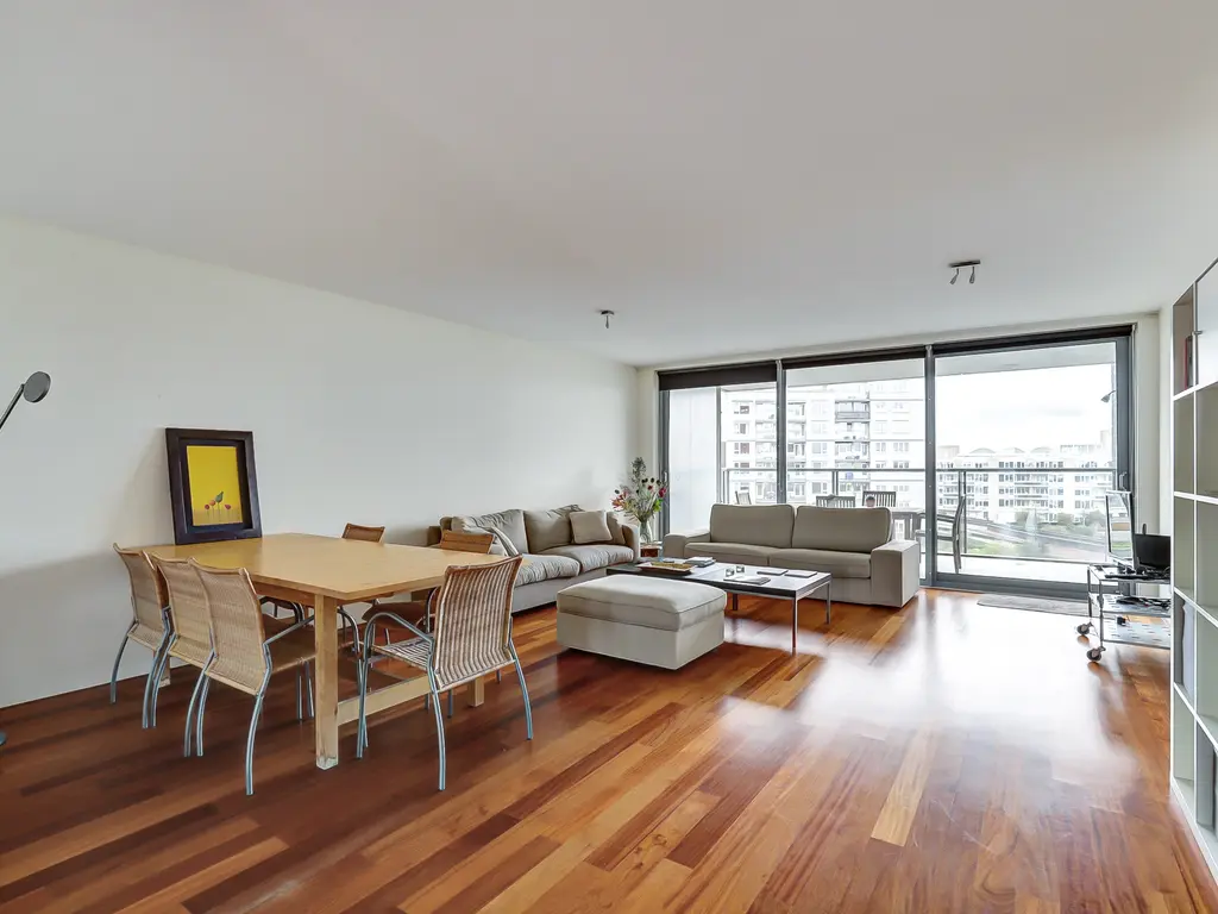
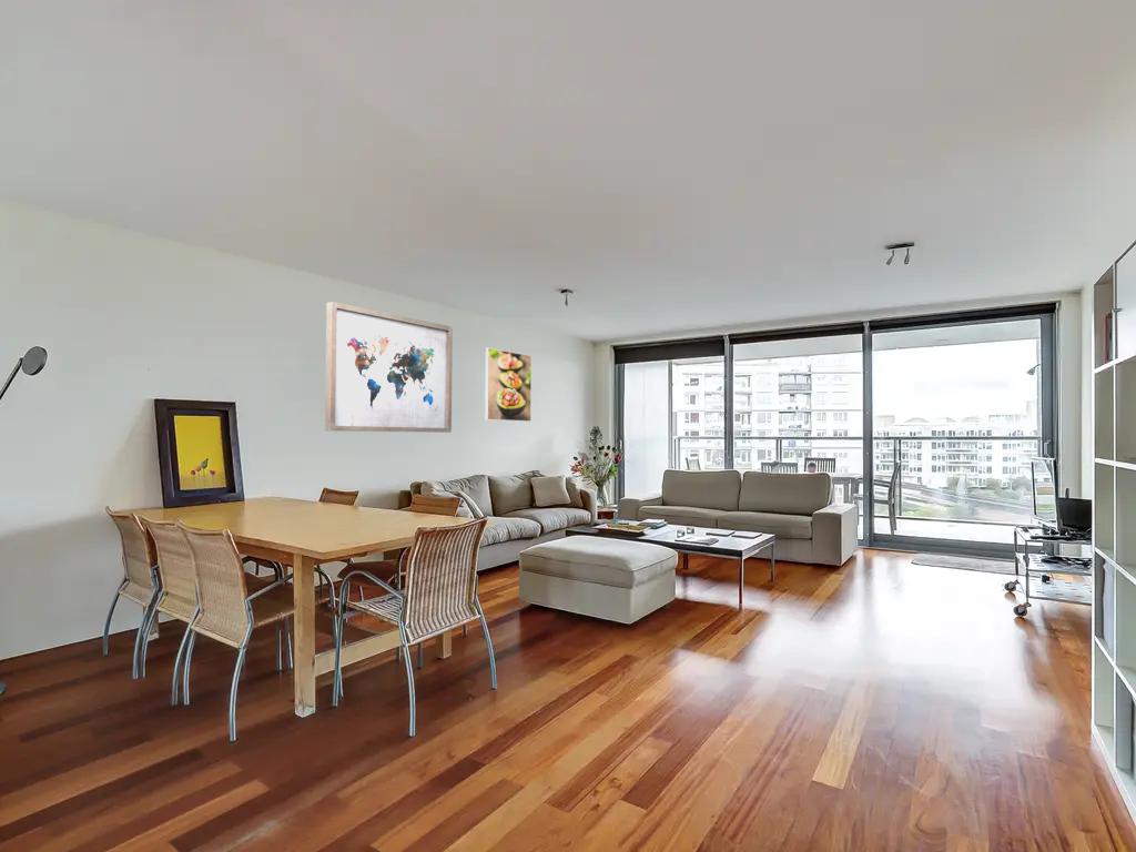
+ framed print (509, 386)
+ wall art (395, 373)
